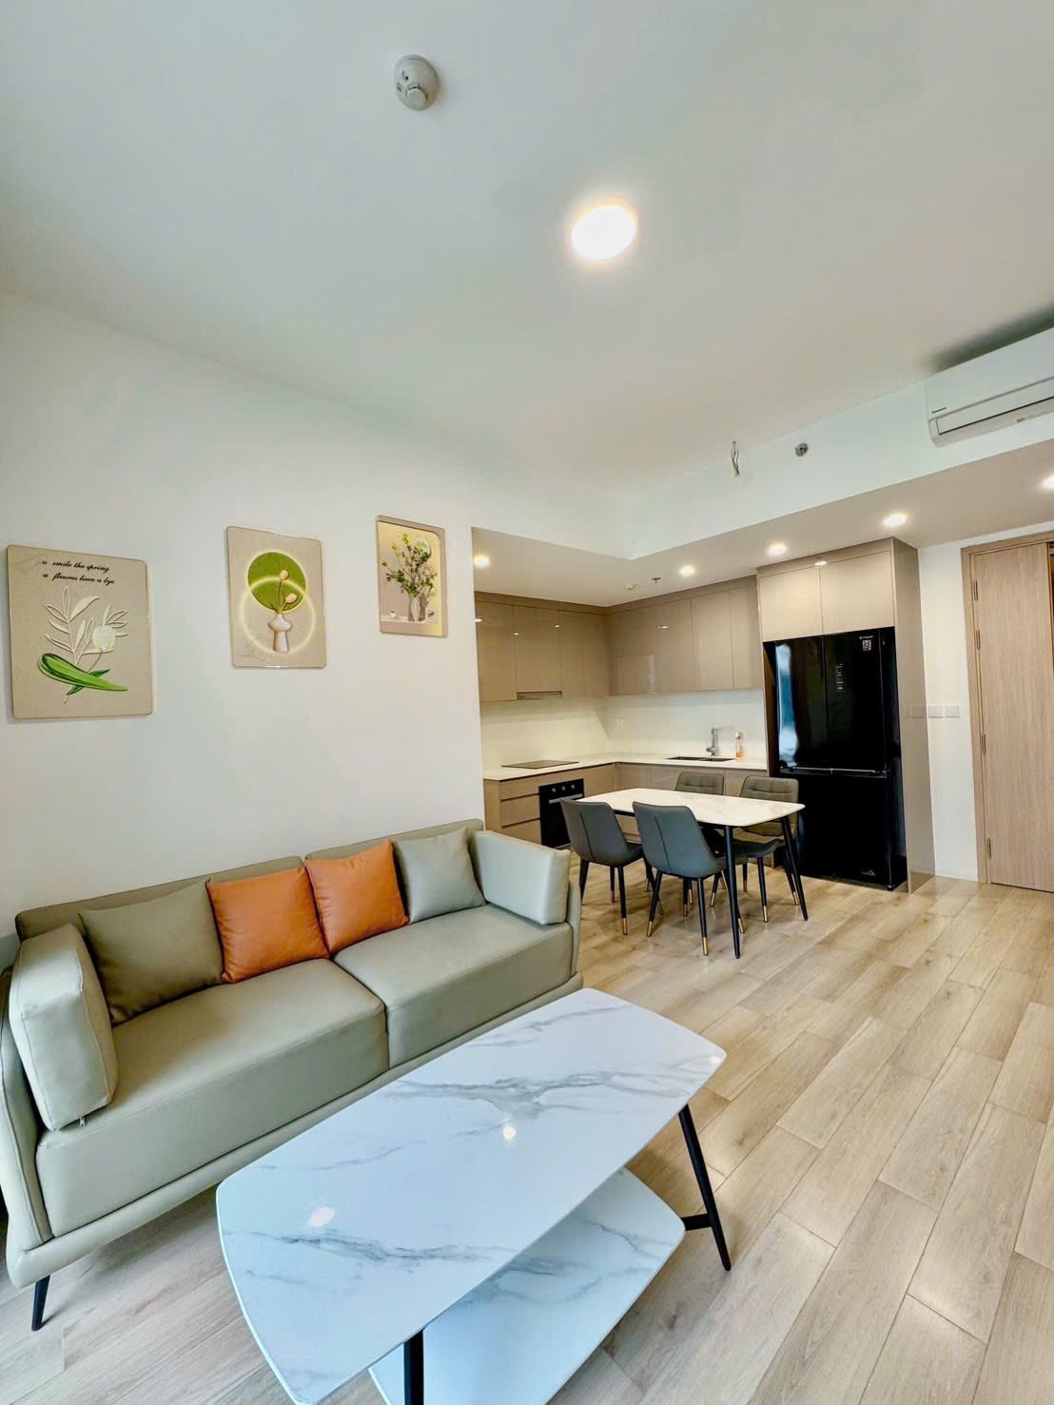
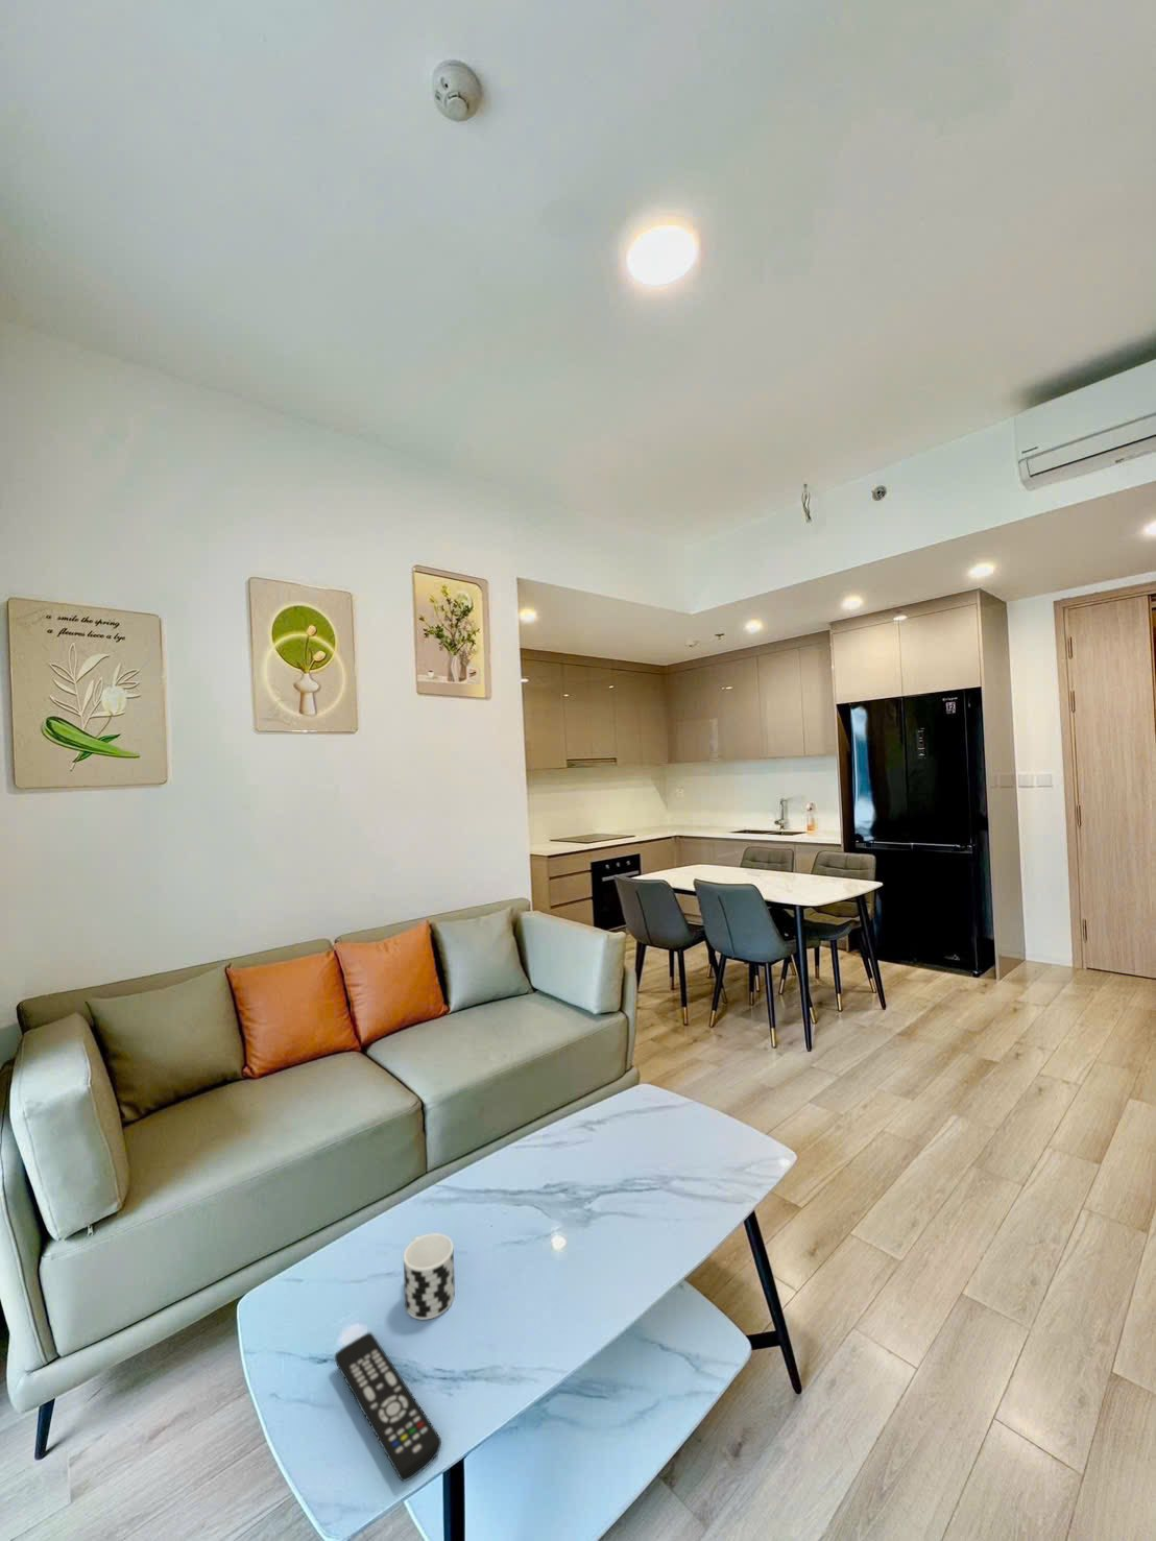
+ remote control (384, 1399)
+ cup (426, 1270)
